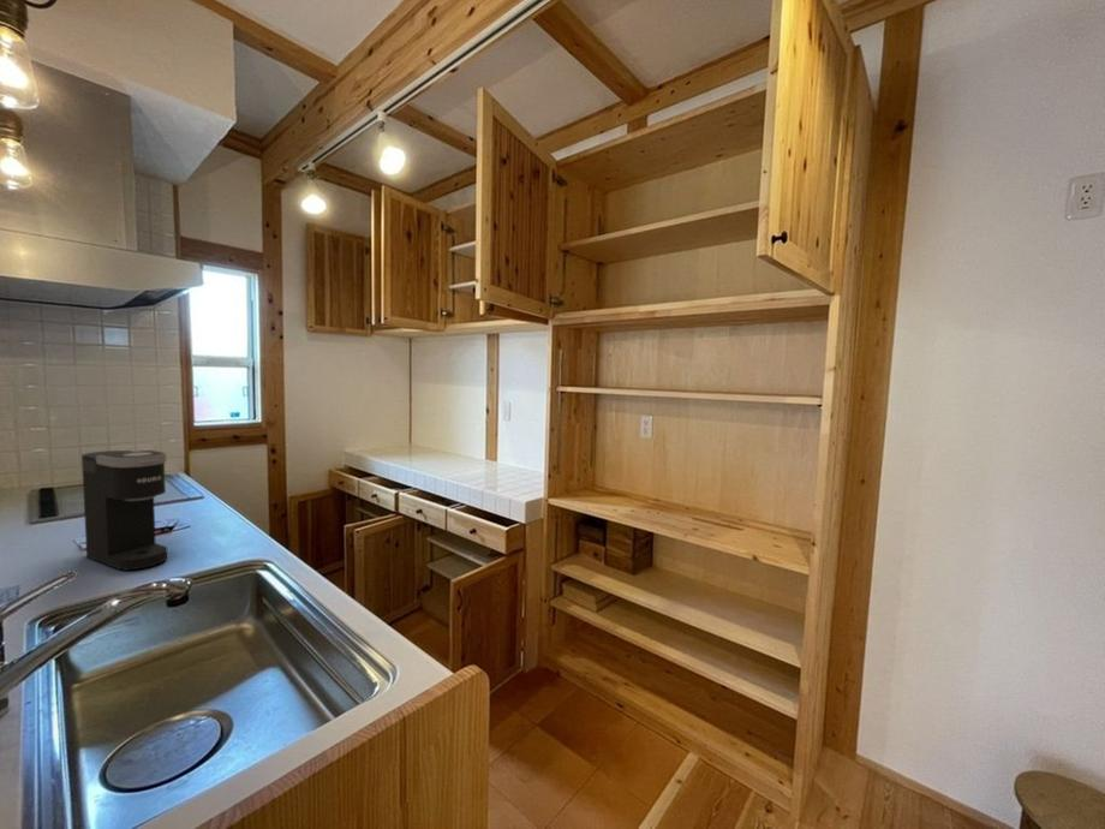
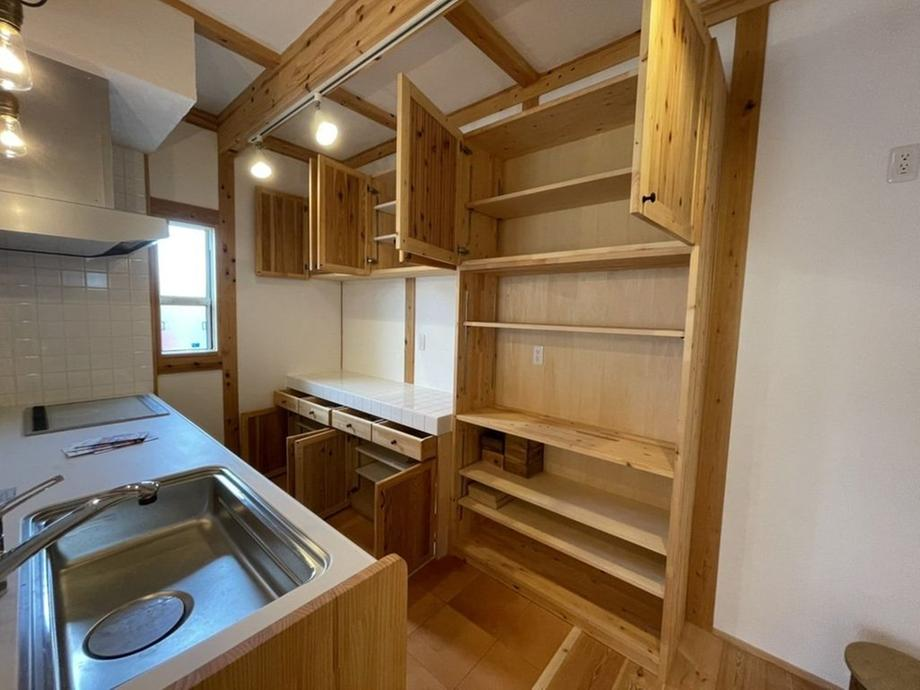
- coffee maker (125, 505)
